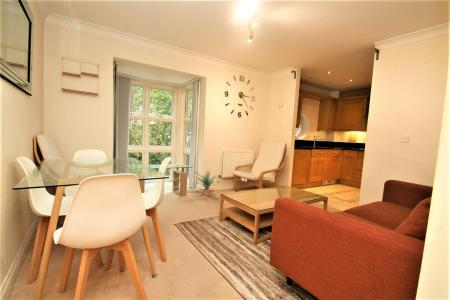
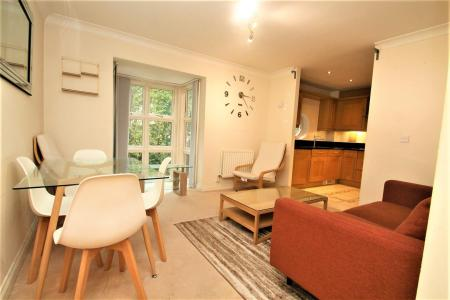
- potted plant (205, 182)
